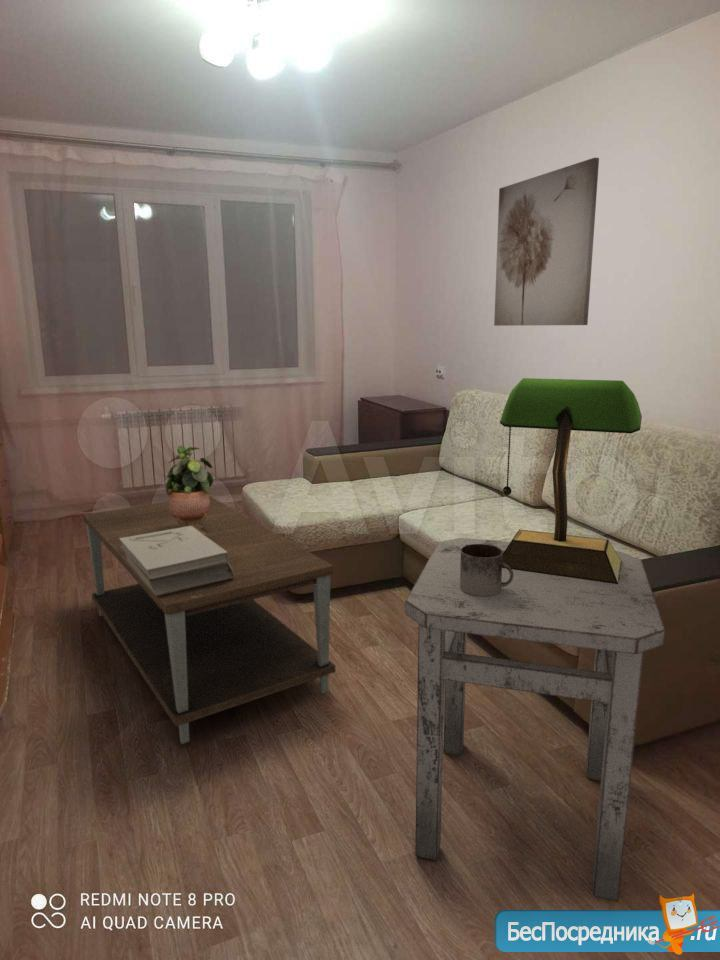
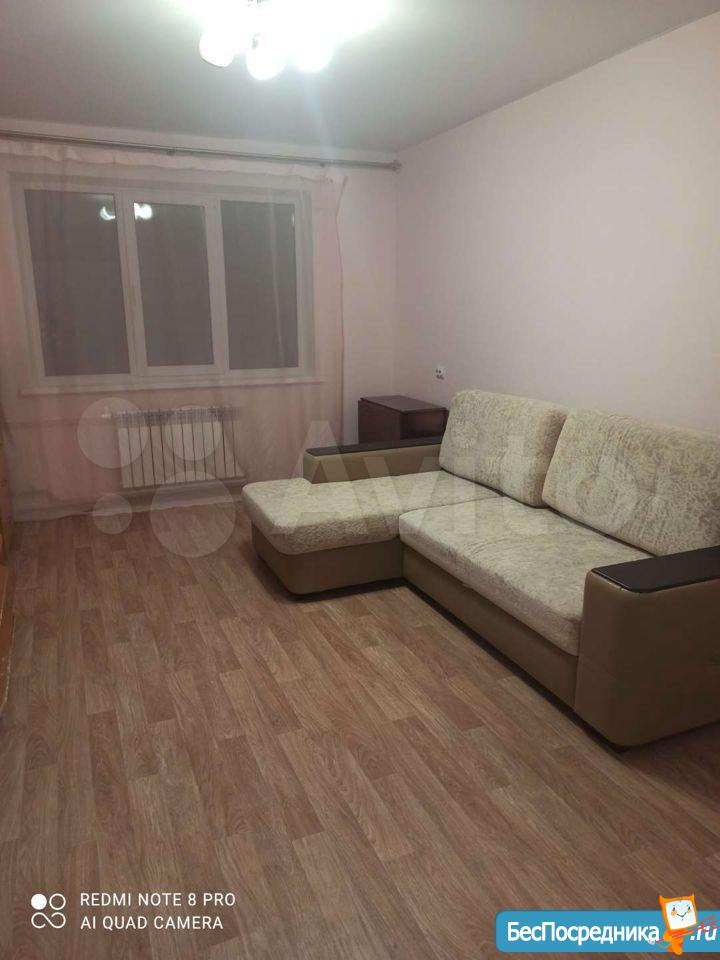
- wall art (540, 251)
- side table (526, 691)
- coffee table (196, 594)
- mug (487, 569)
- potted plant (190, 488)
- books (175, 557)
- table lamp (564, 474)
